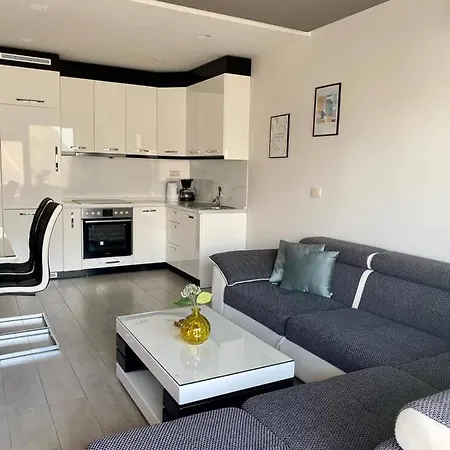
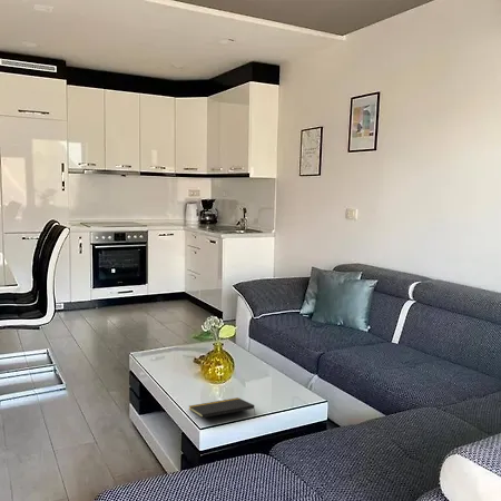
+ notepad (220, 406)
